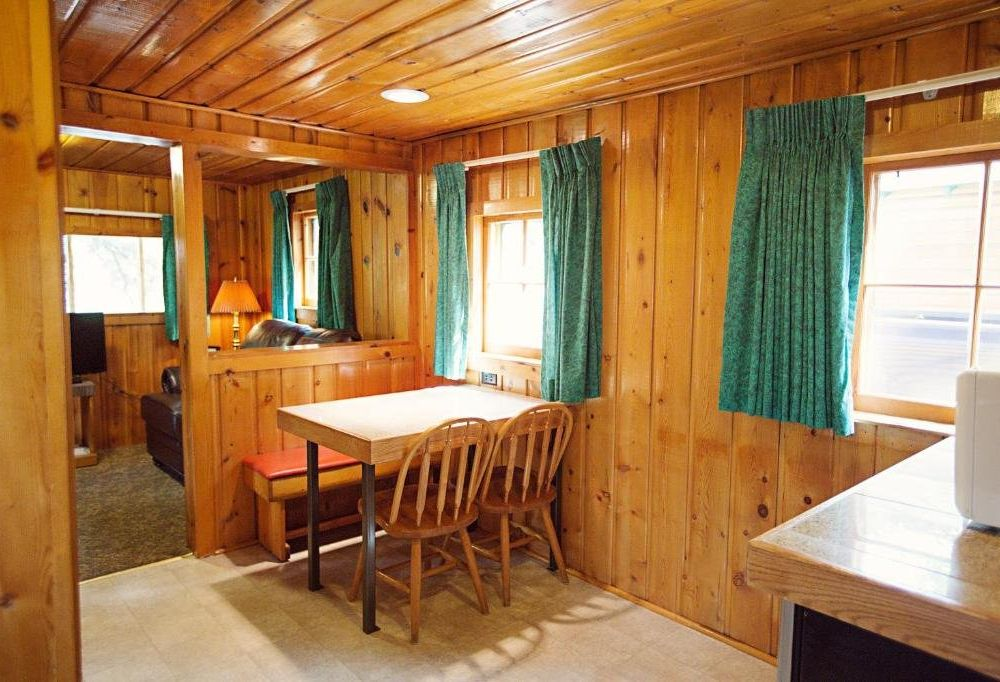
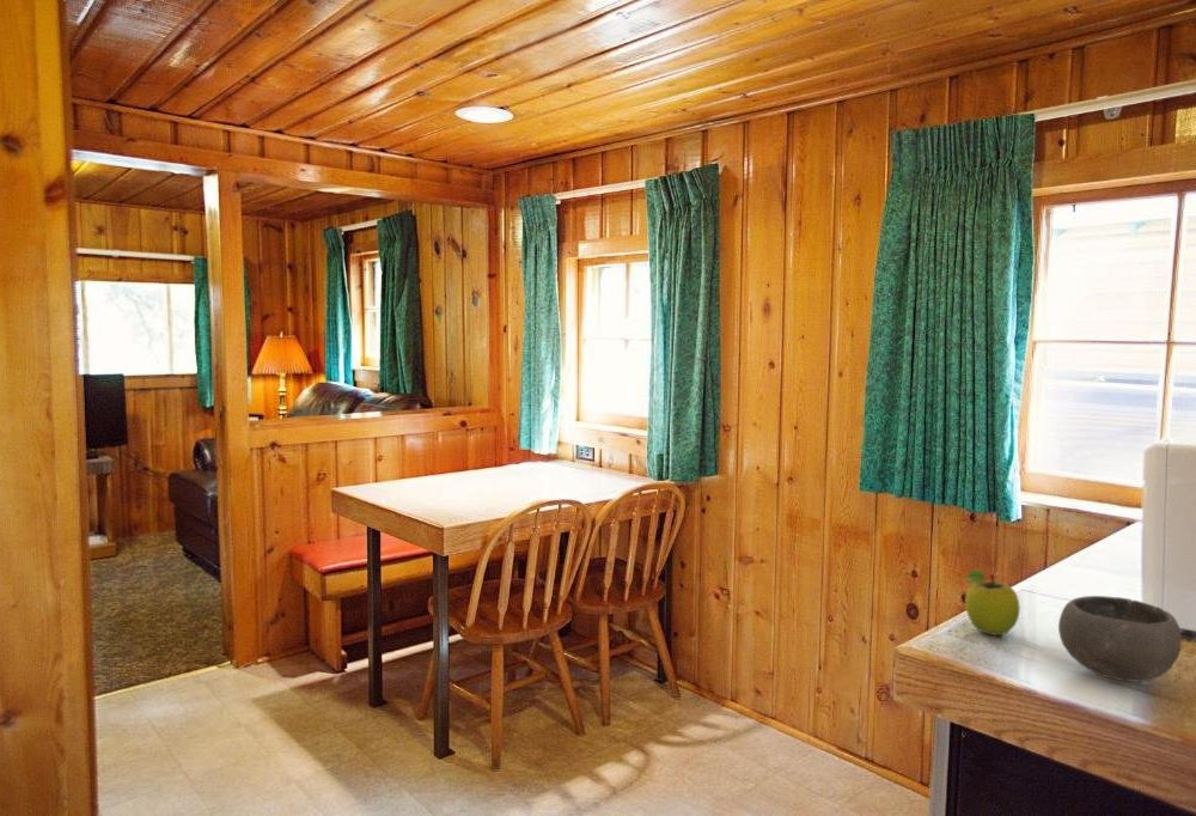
+ fruit (988, 601)
+ bowl (1117, 641)
